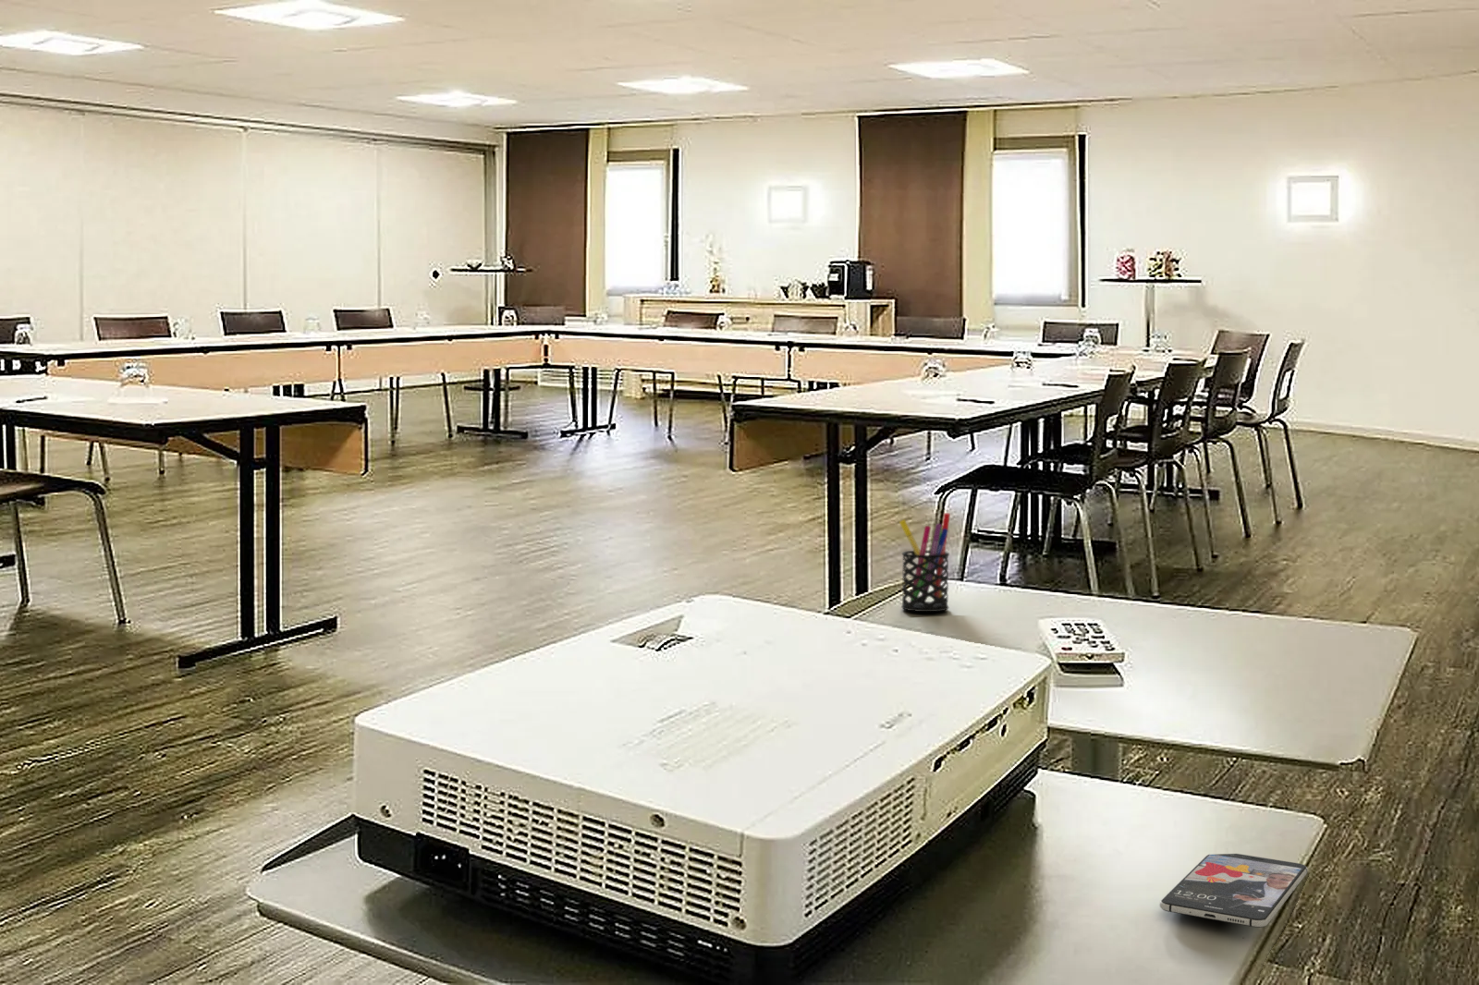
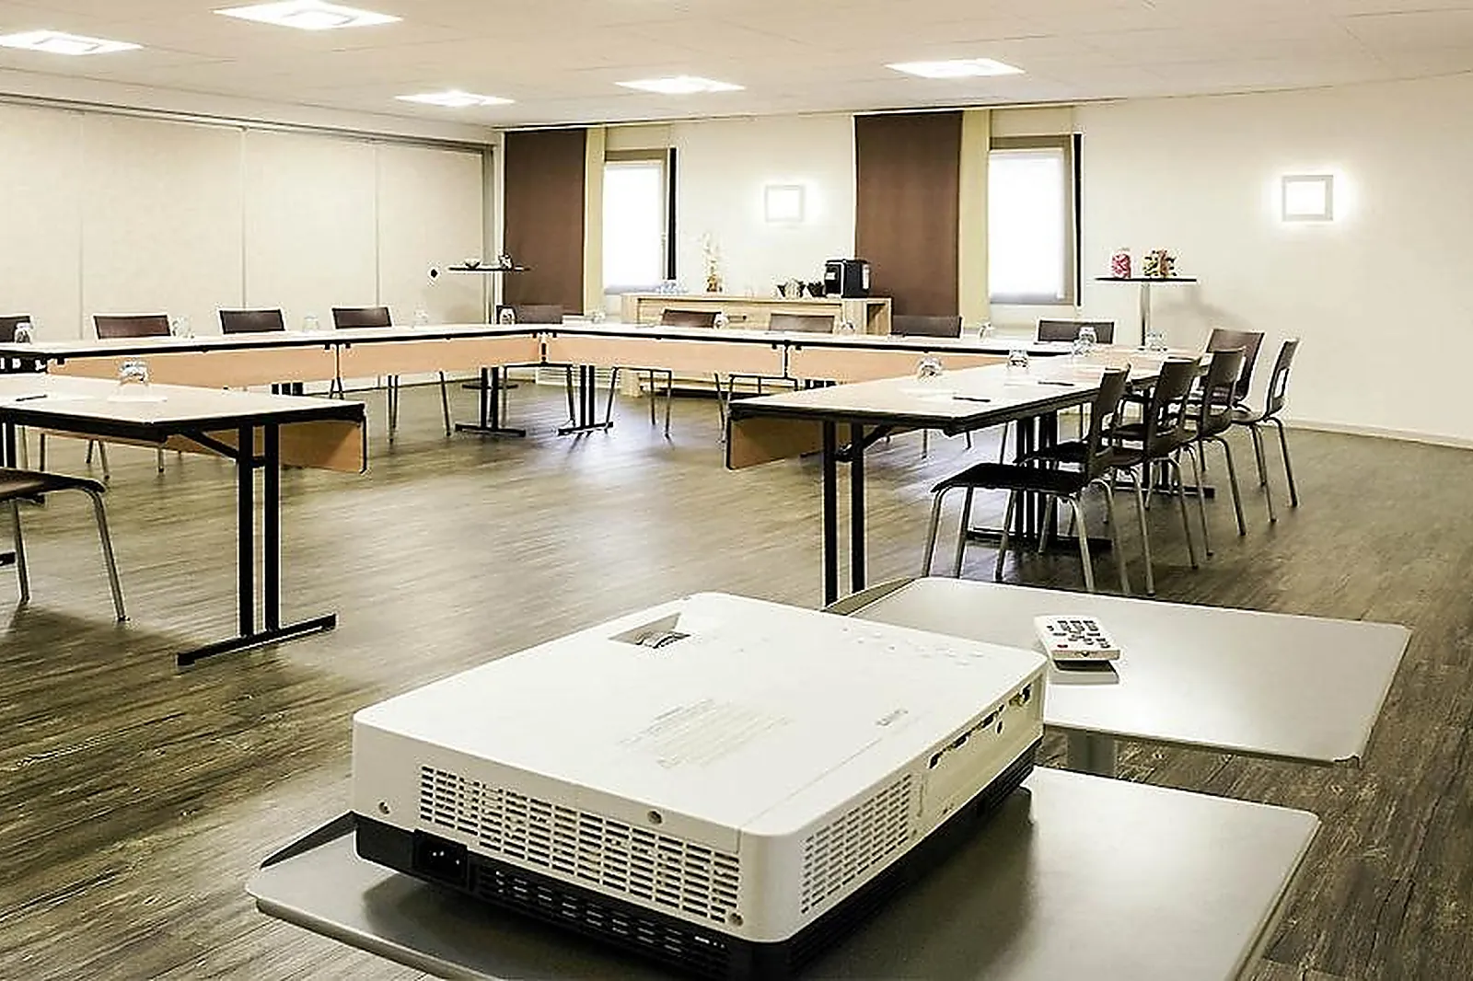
- smartphone (1236, 886)
- pen holder (931, 560)
